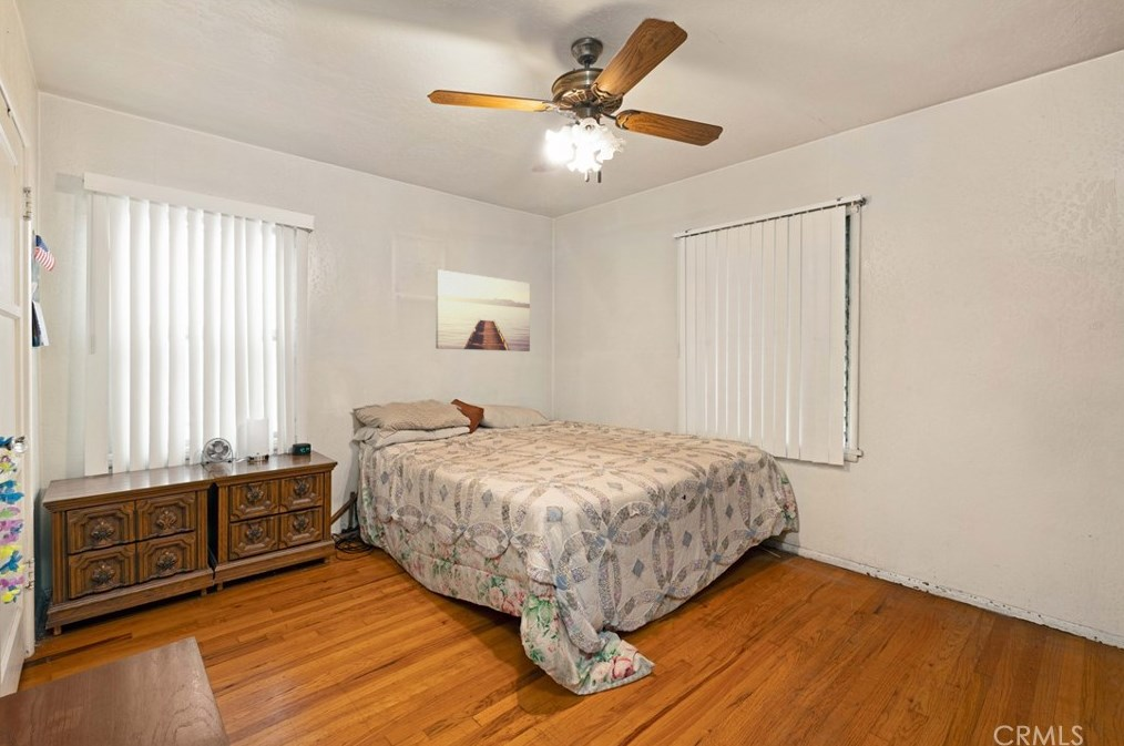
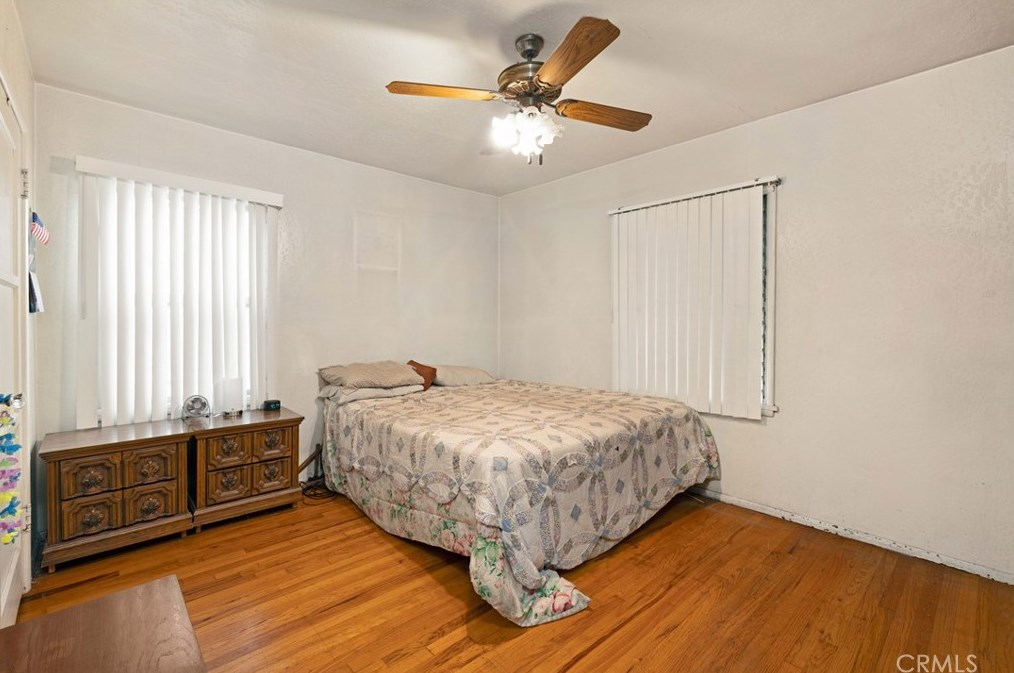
- wall art (486, 313)
